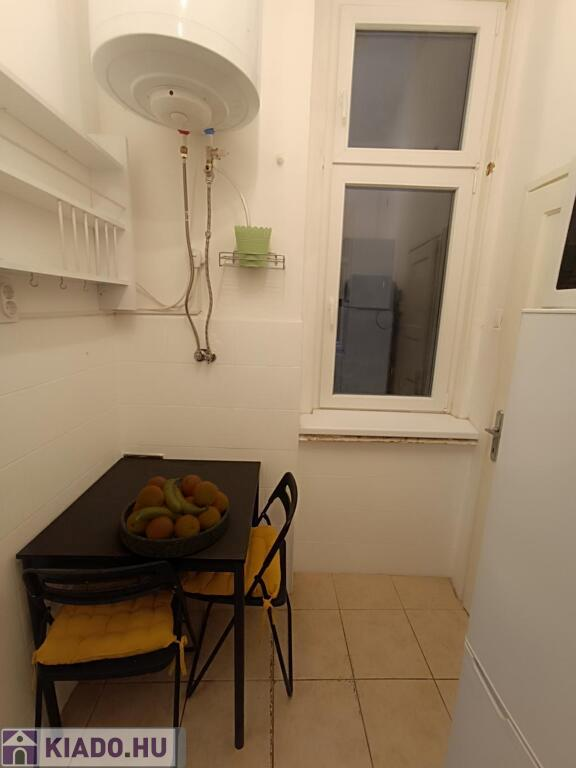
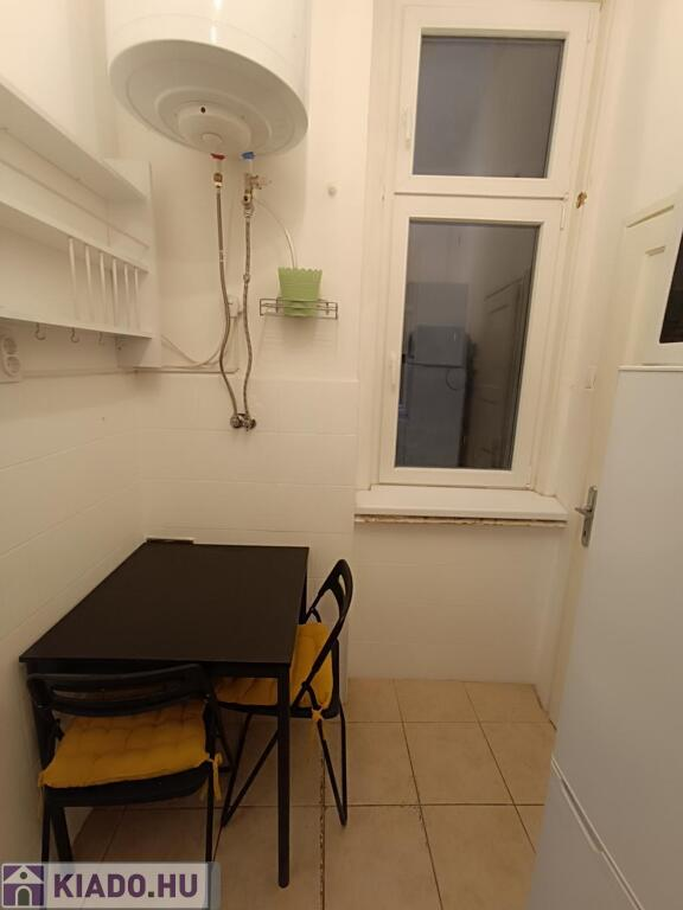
- fruit bowl (176, 502)
